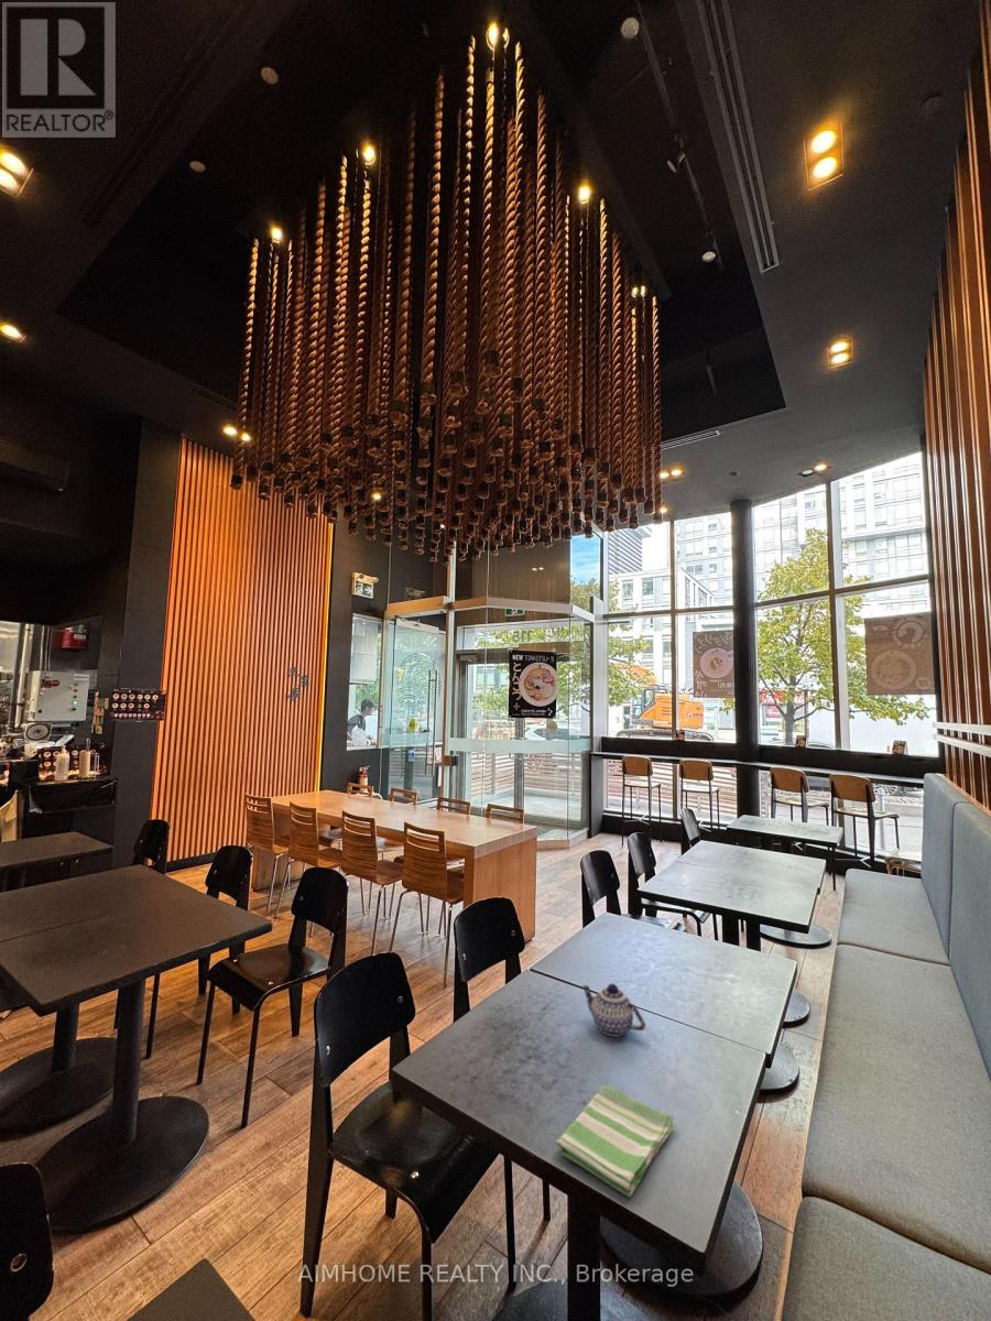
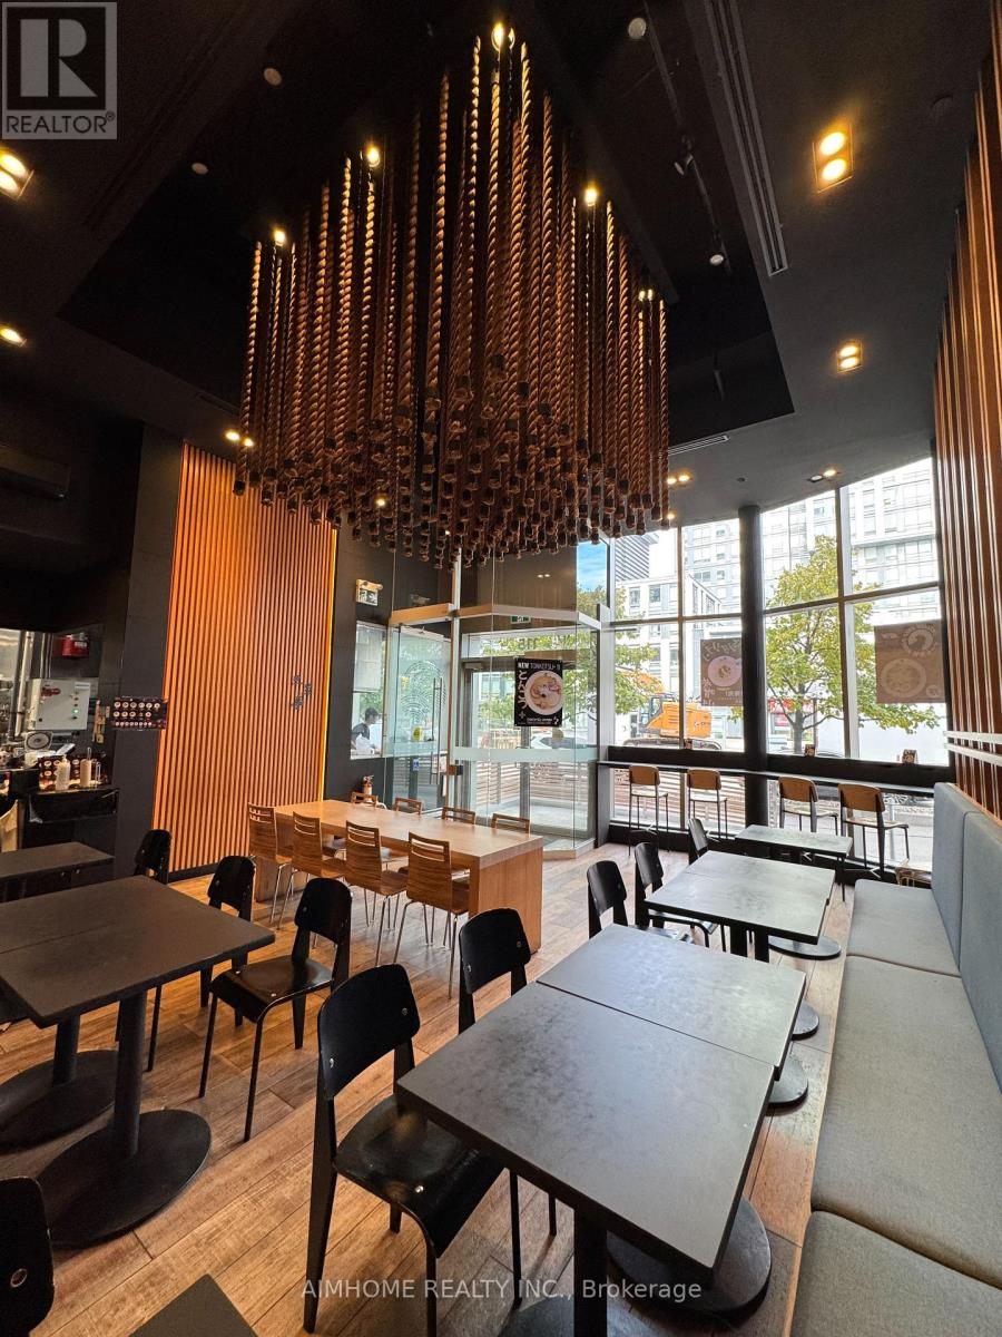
- dish towel (616, 1132)
- teapot (611, 1006)
